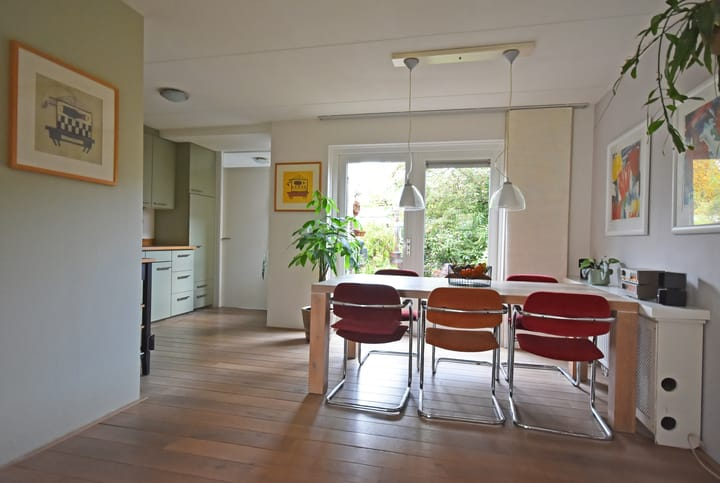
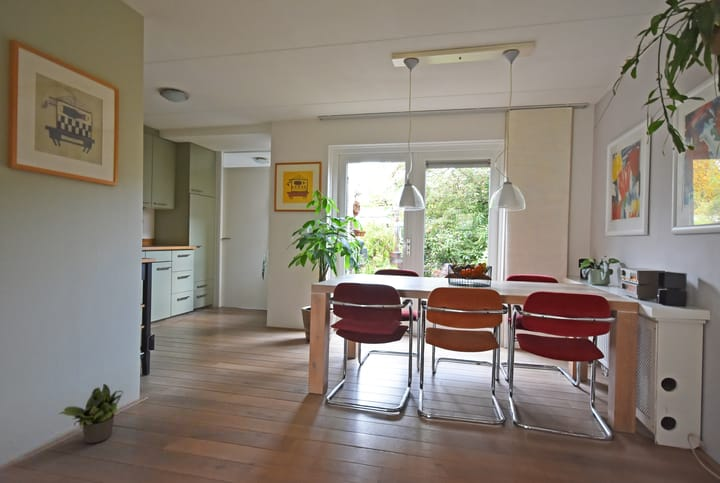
+ potted plant (90, 414)
